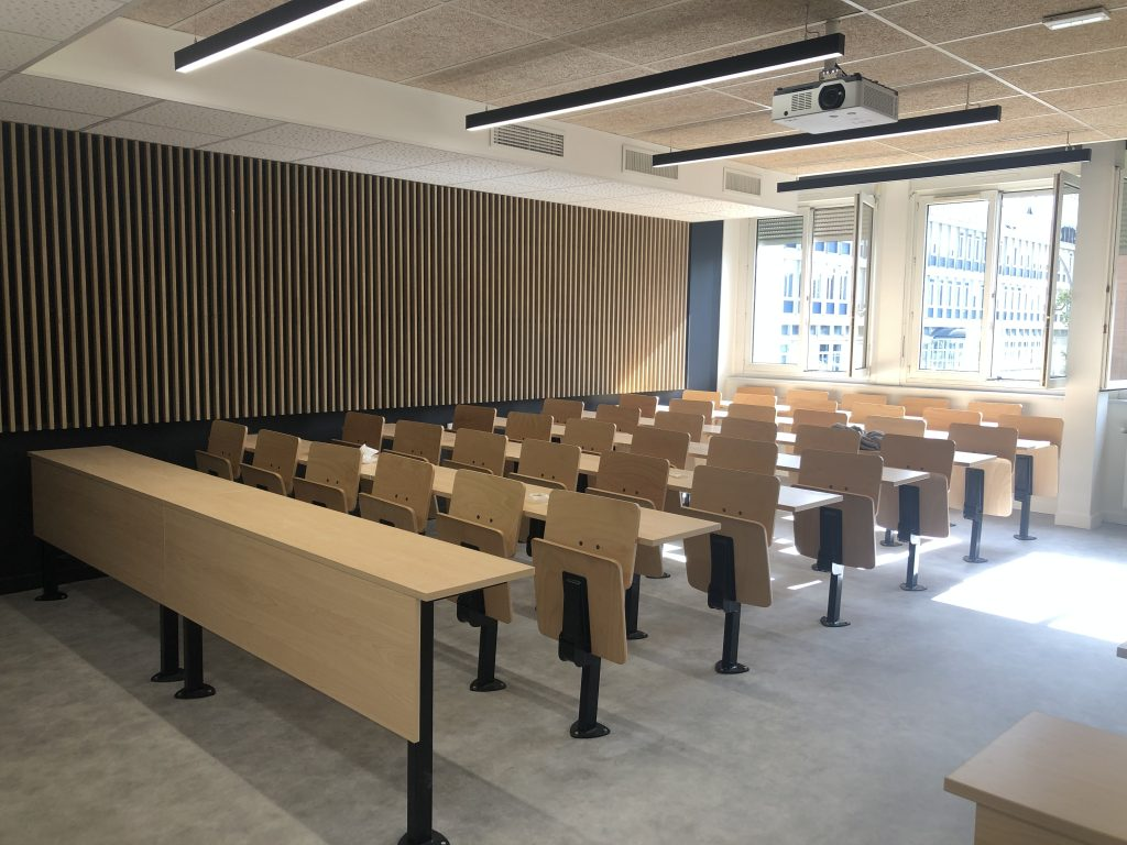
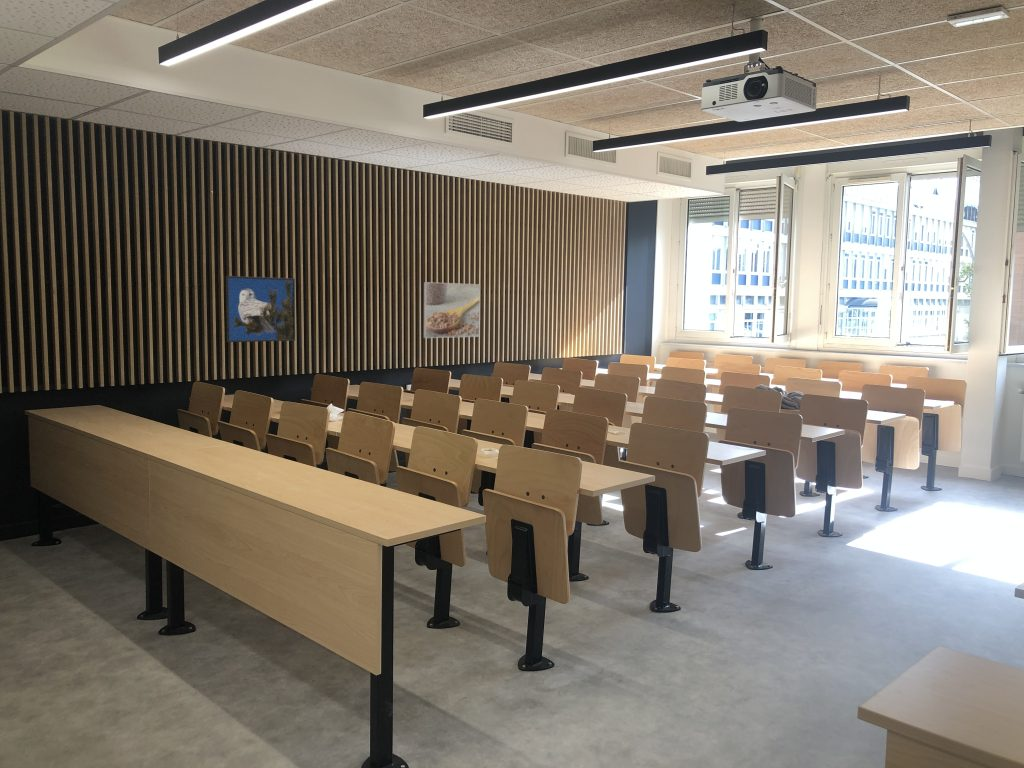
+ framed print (261, 309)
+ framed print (452, 310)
